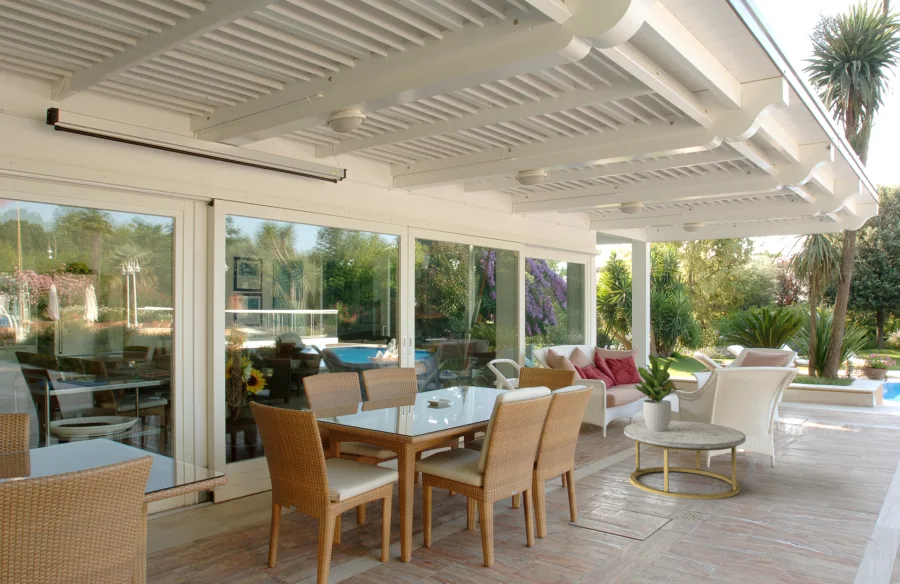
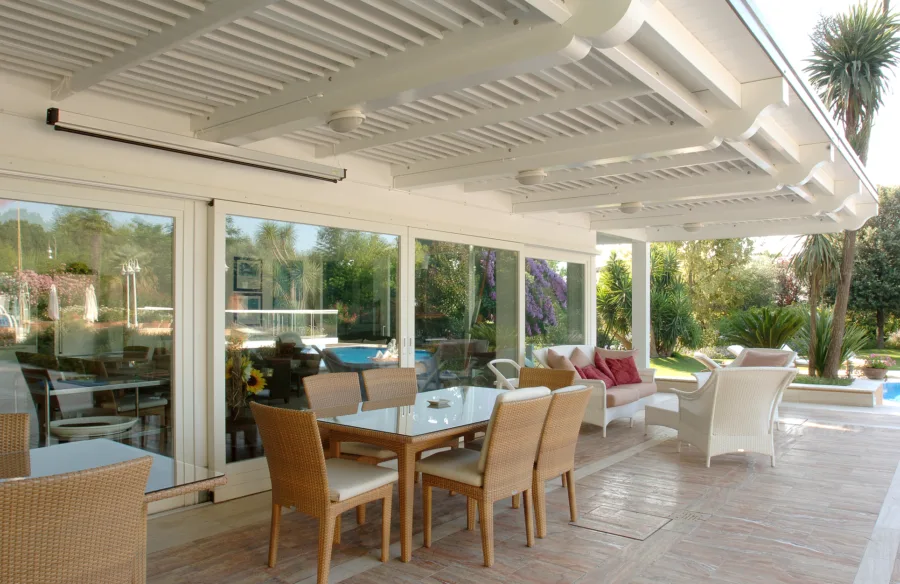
- coffee table (683, 449)
- potted plant (658, 392)
